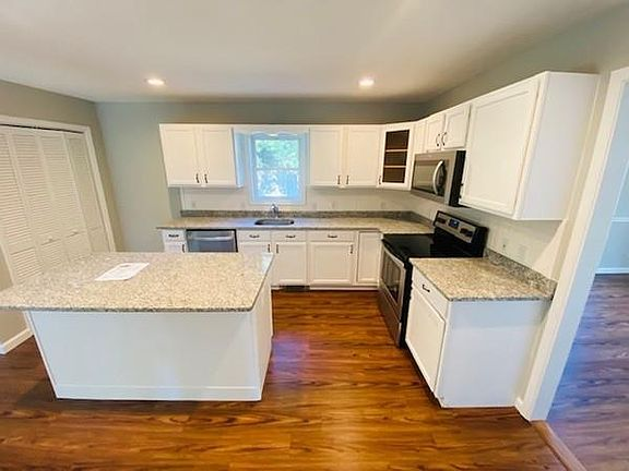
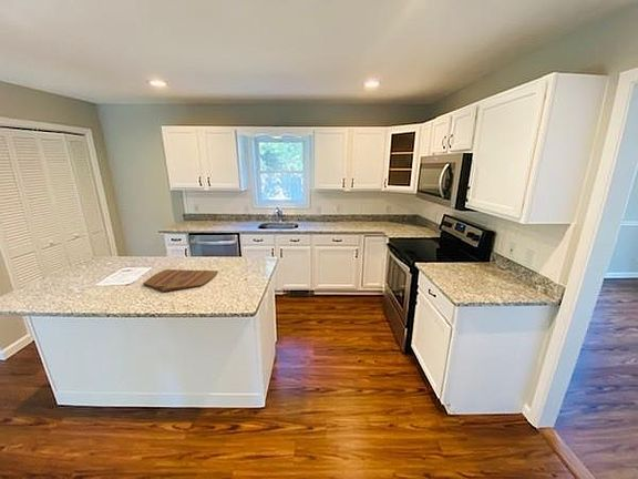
+ cutting board (178, 278)
